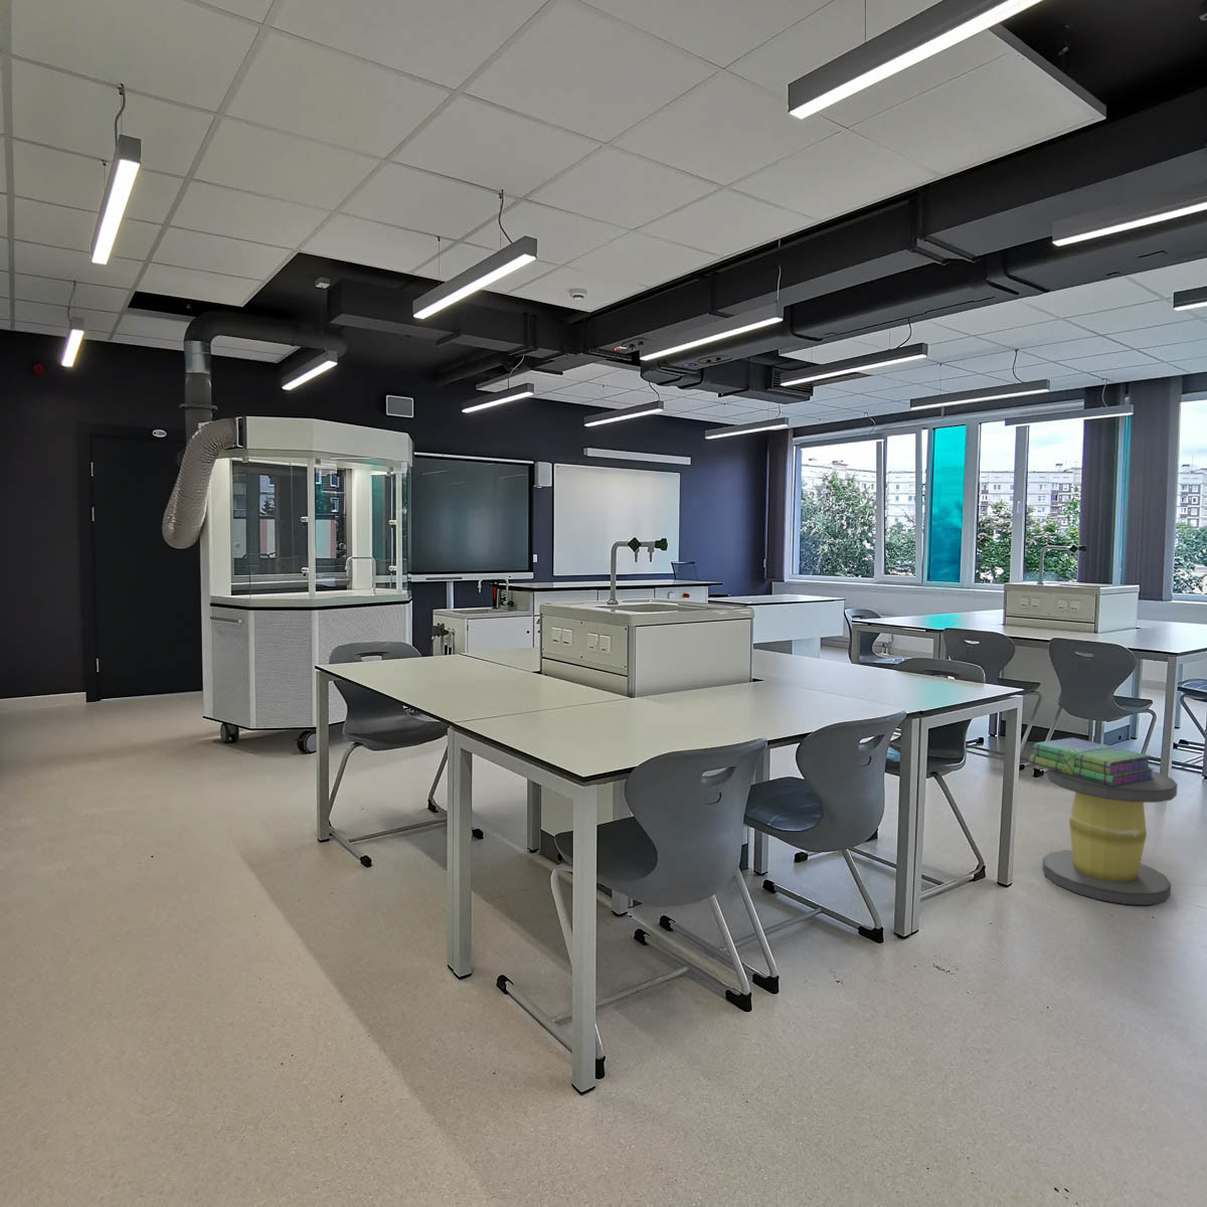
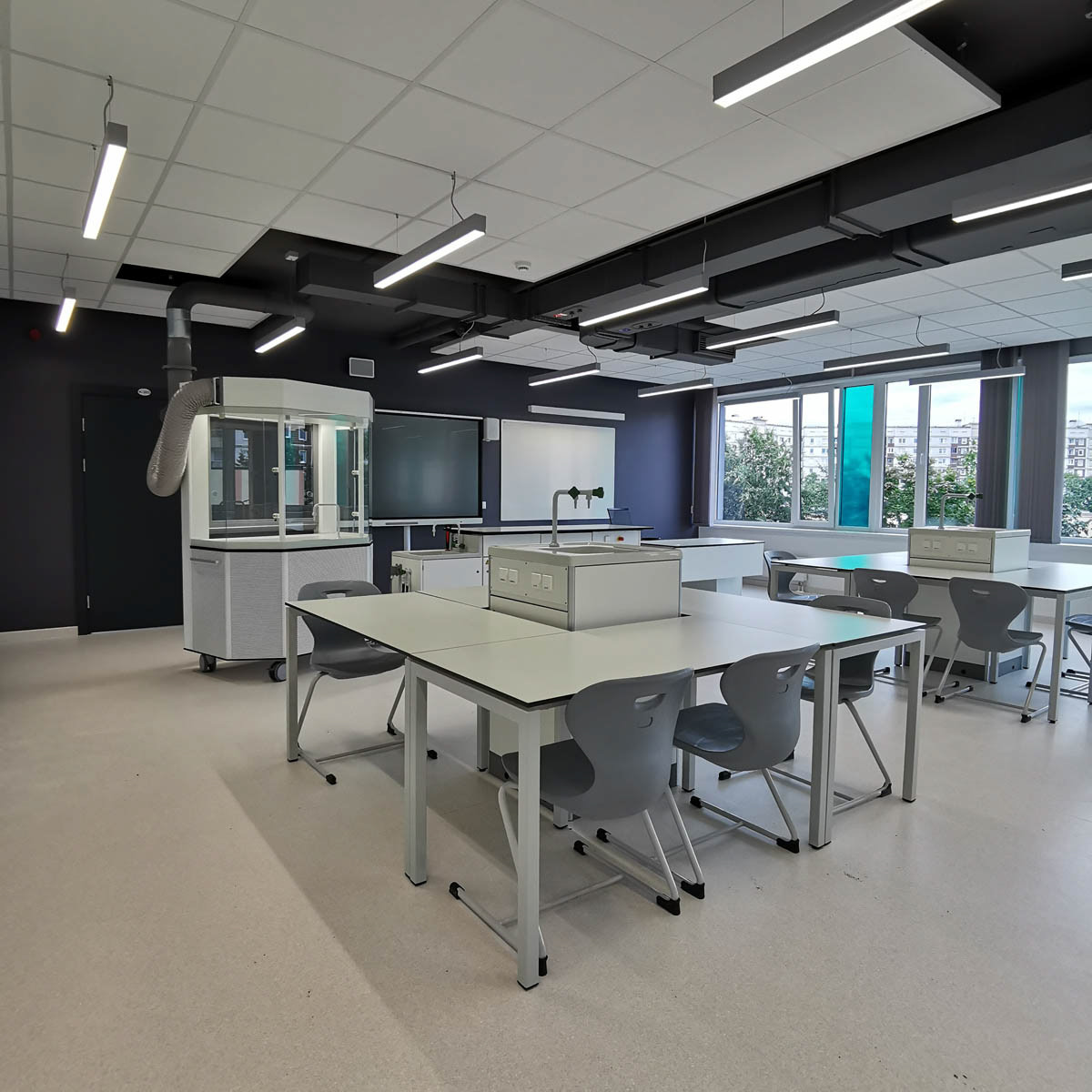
- stool (1106, 828)
- stack of books (1090, 759)
